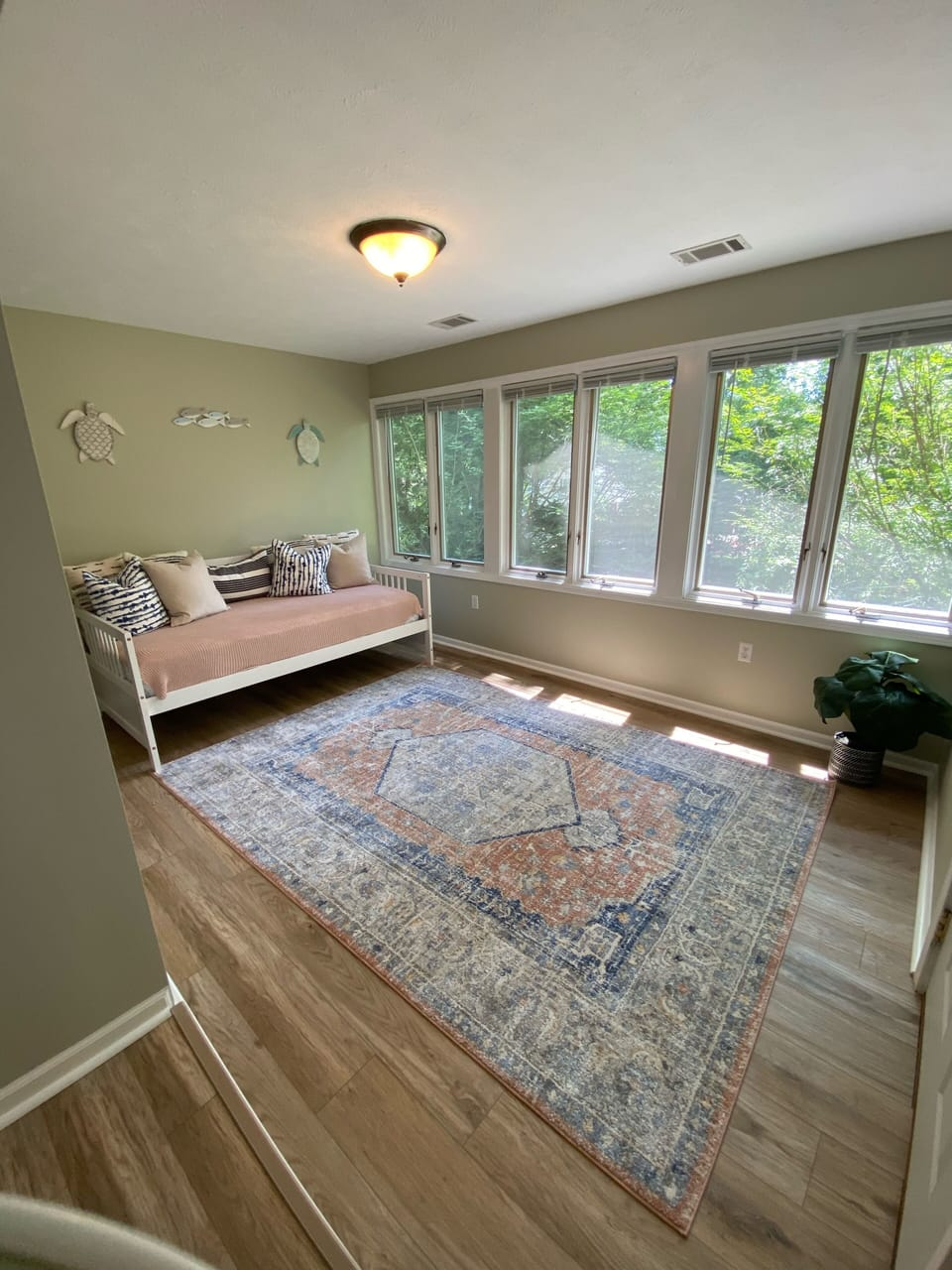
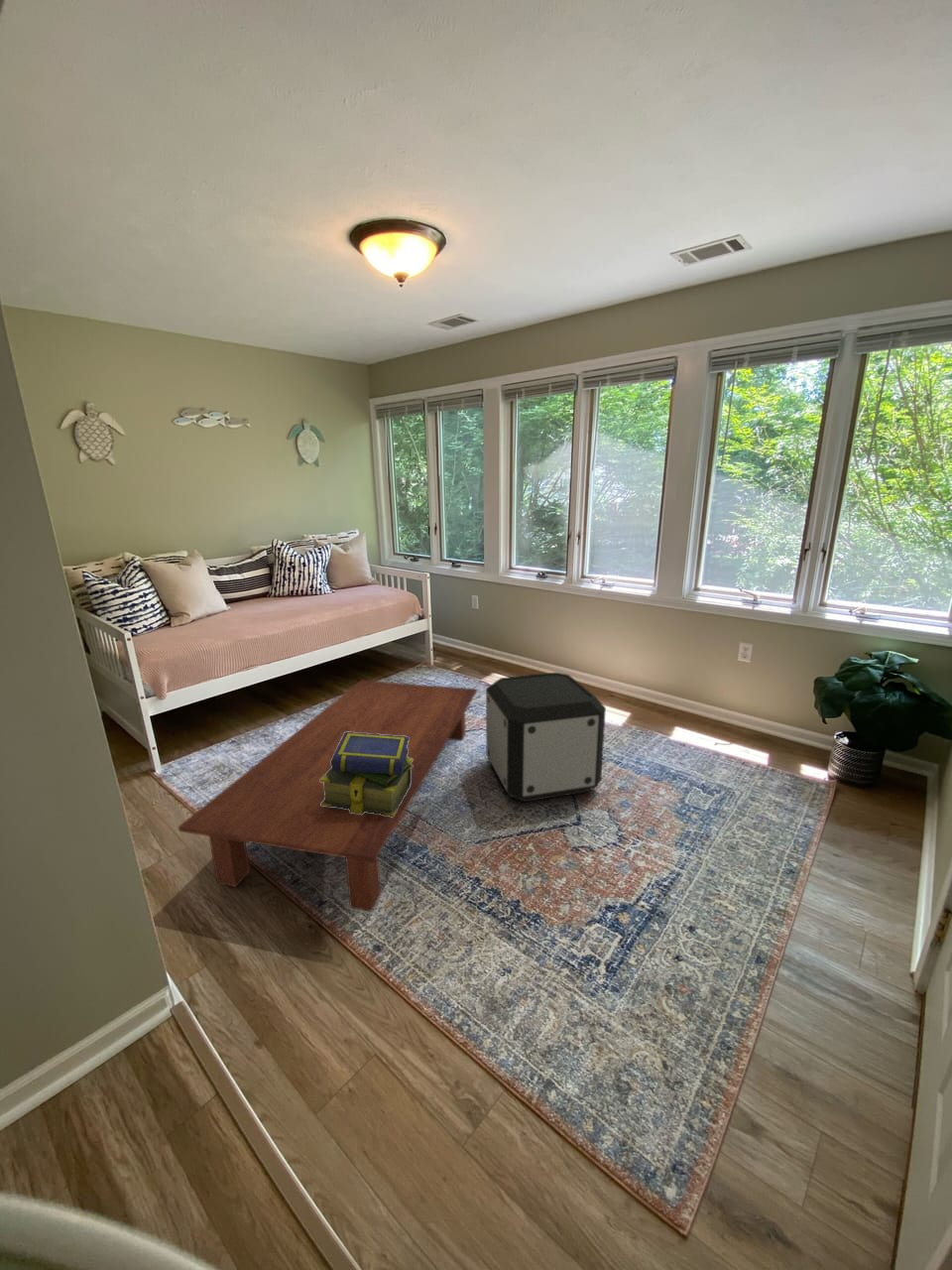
+ stack of books (370, 768)
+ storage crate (541, 732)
+ coffee table (367, 733)
